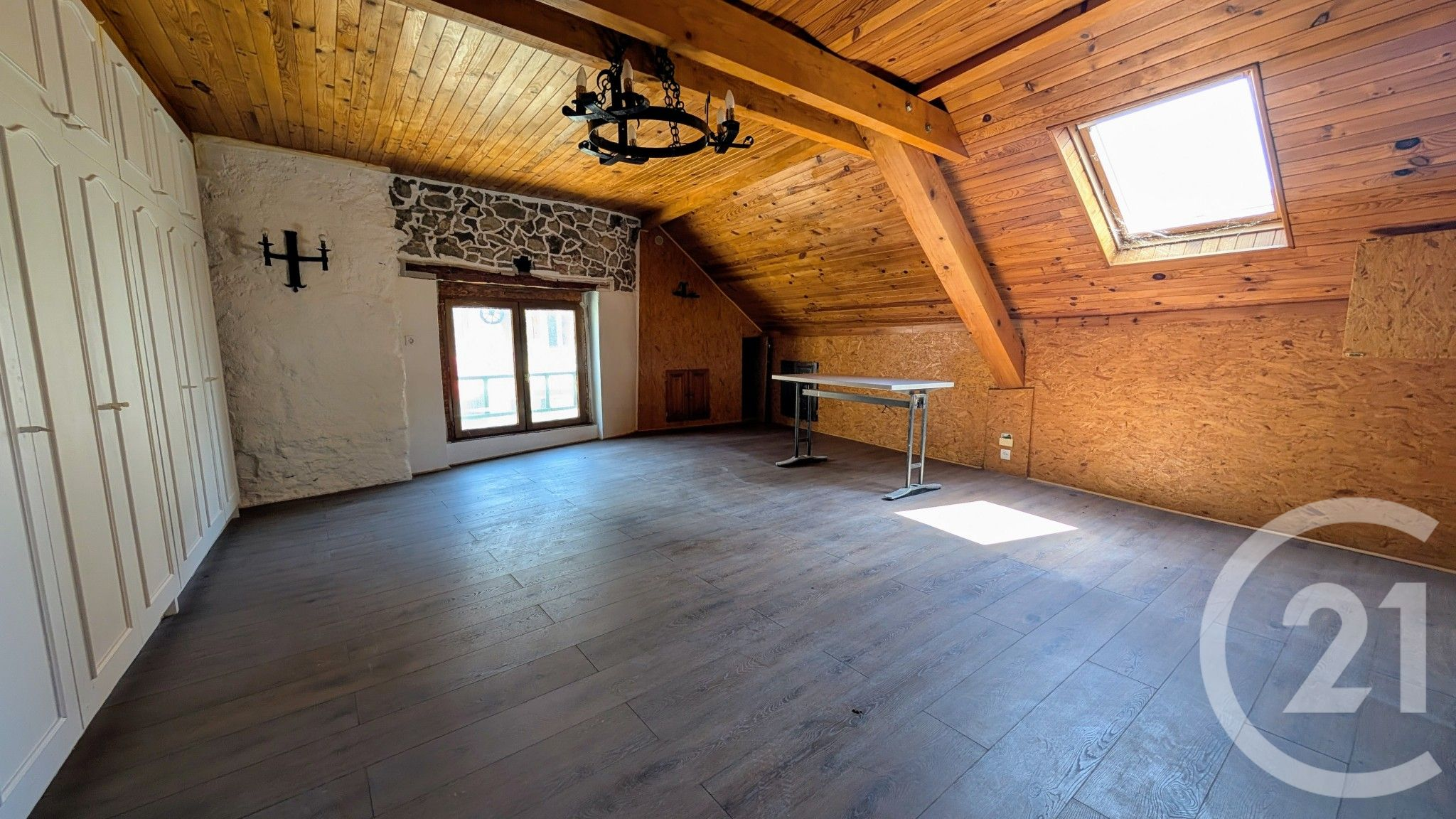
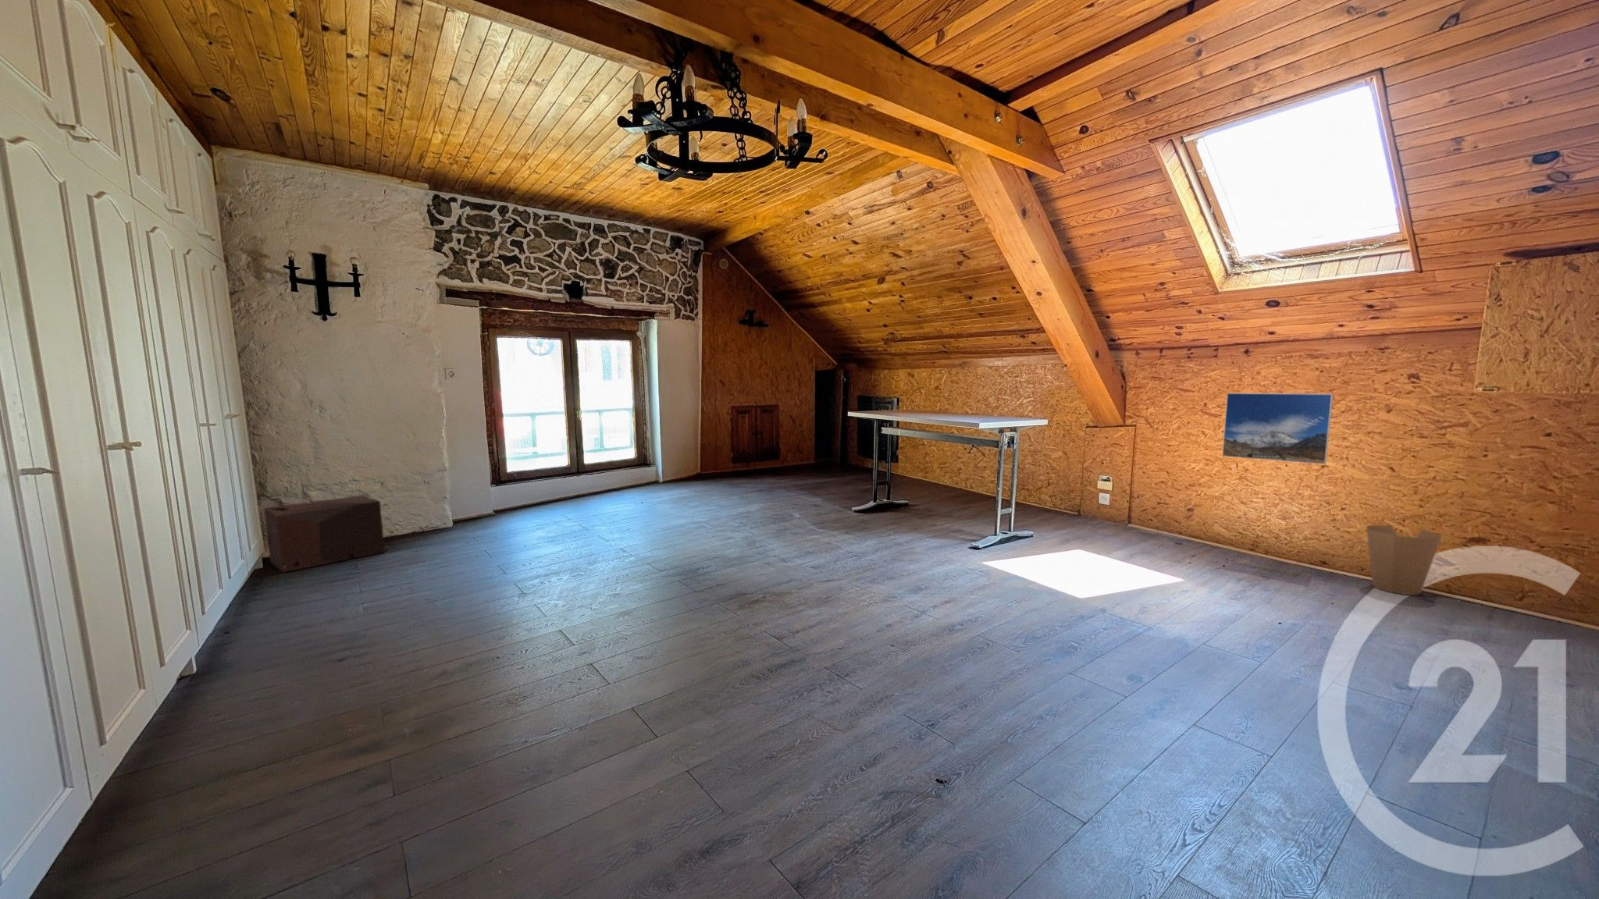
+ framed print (1274, 427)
+ trash can (1399, 560)
+ cardboard box (325, 530)
